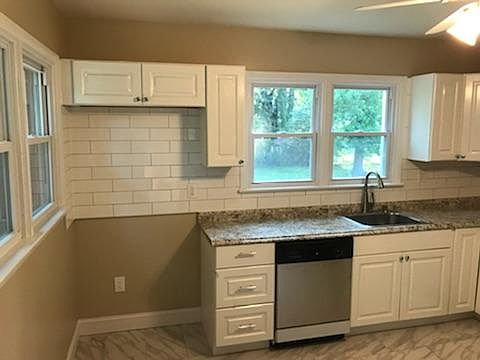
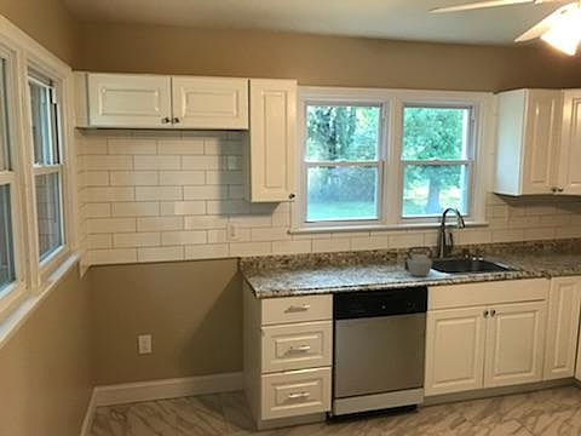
+ kettle (415, 258)
